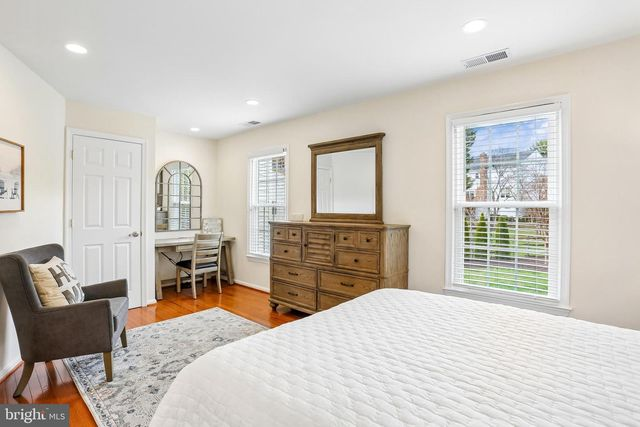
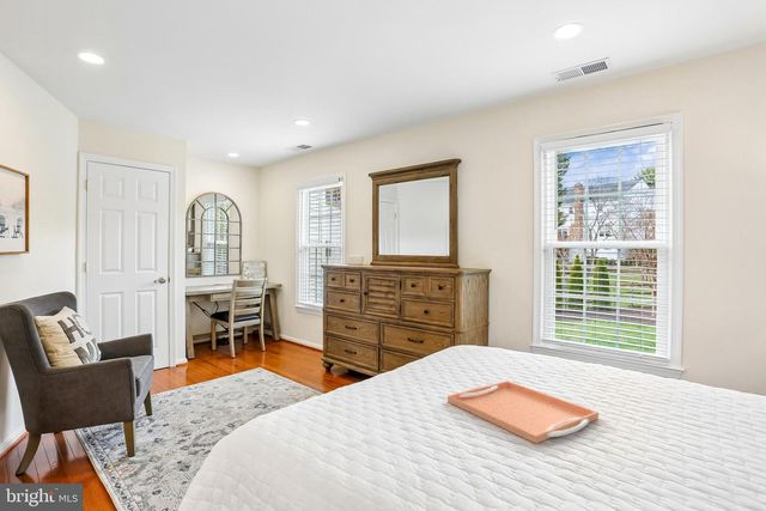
+ serving tray (518, 406)
